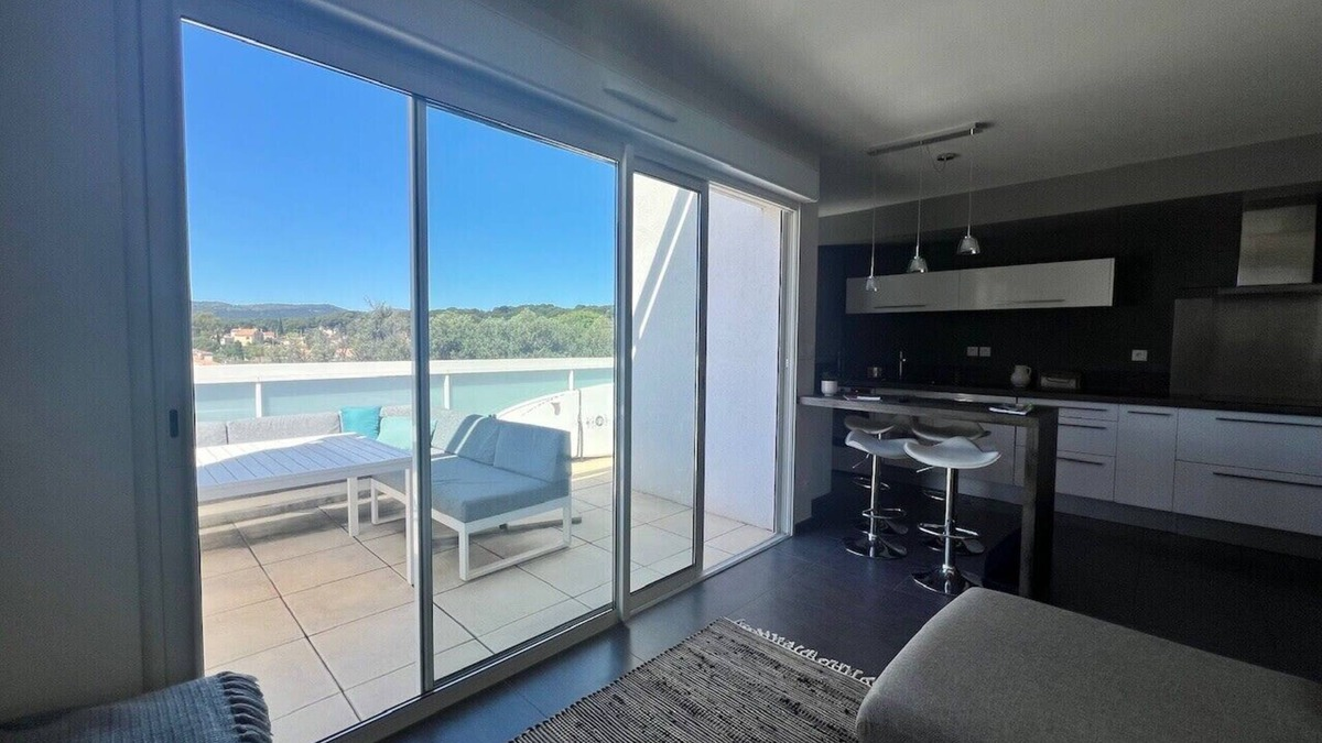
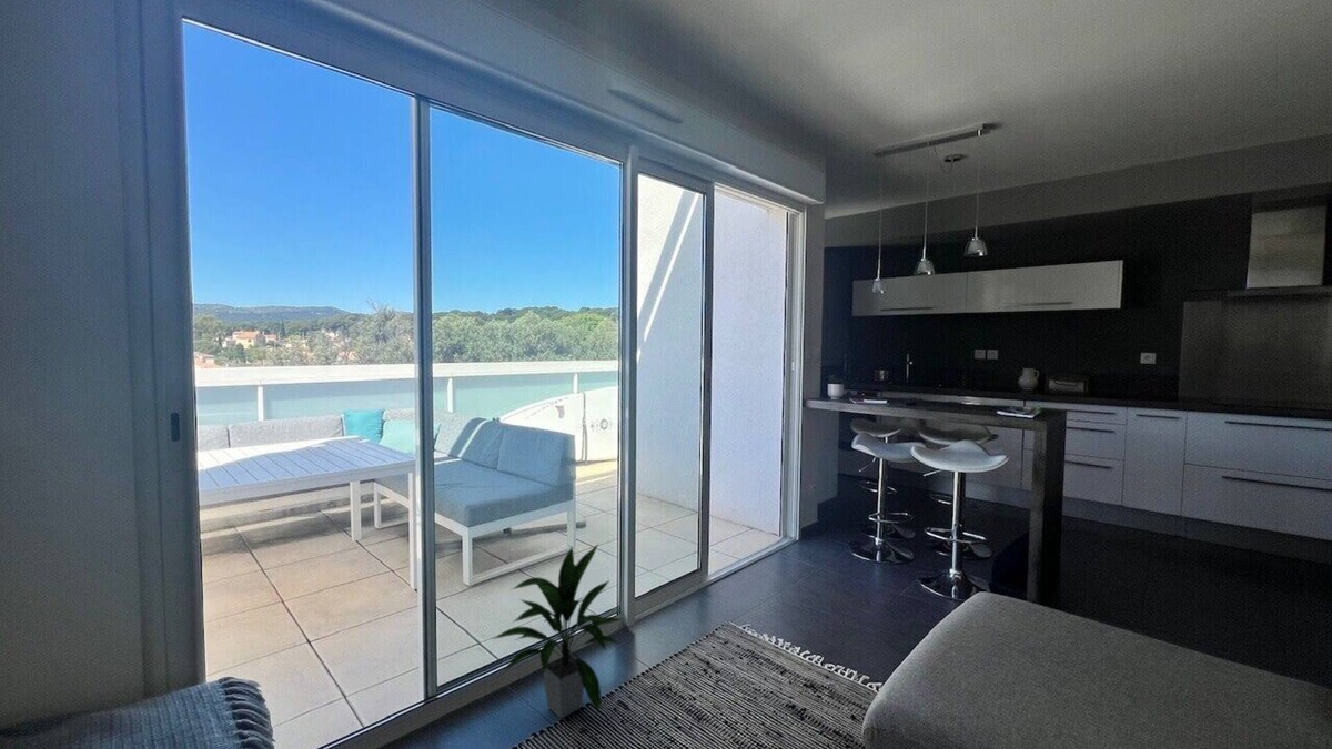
+ indoor plant (565, 632)
